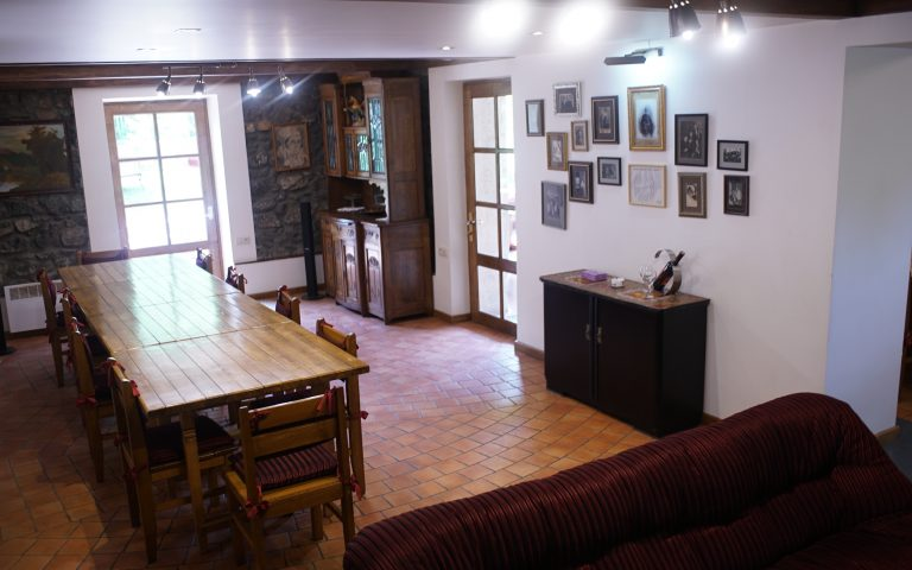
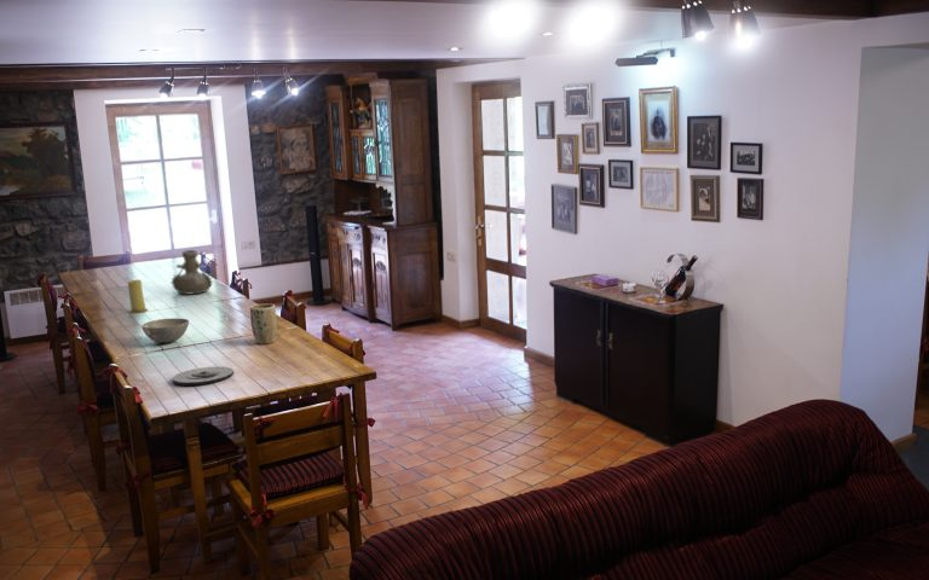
+ plant pot (264, 324)
+ vase (190, 271)
+ bowl (166, 331)
+ candle (137, 295)
+ plate (203, 373)
